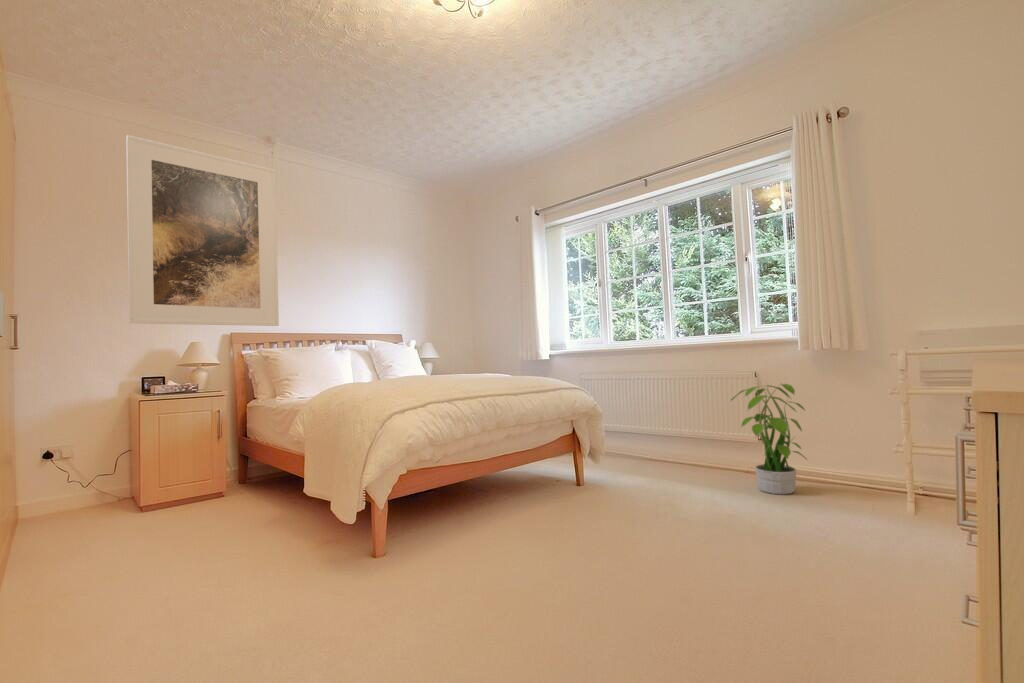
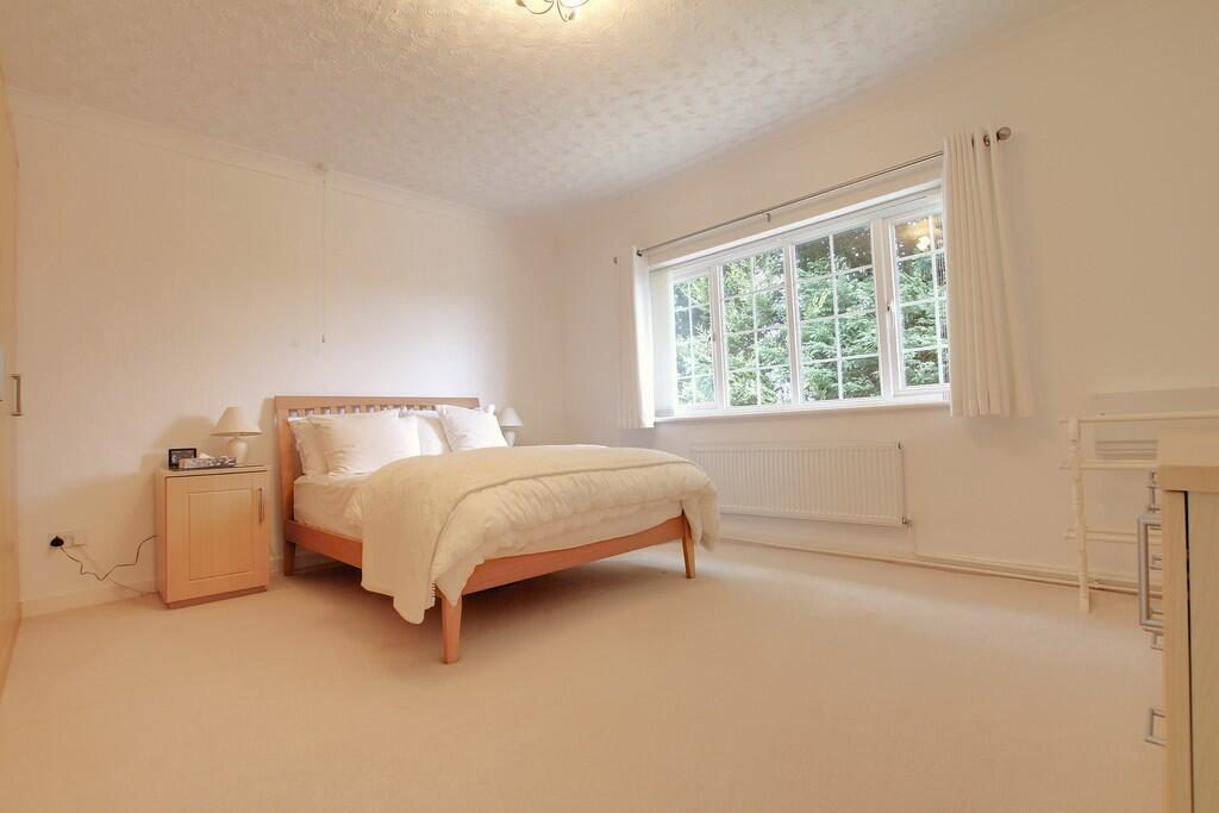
- potted plant (765, 436)
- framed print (209, 238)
